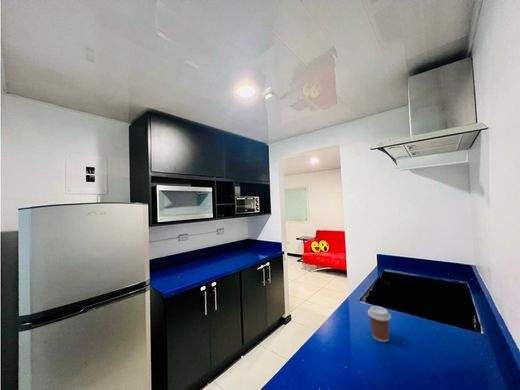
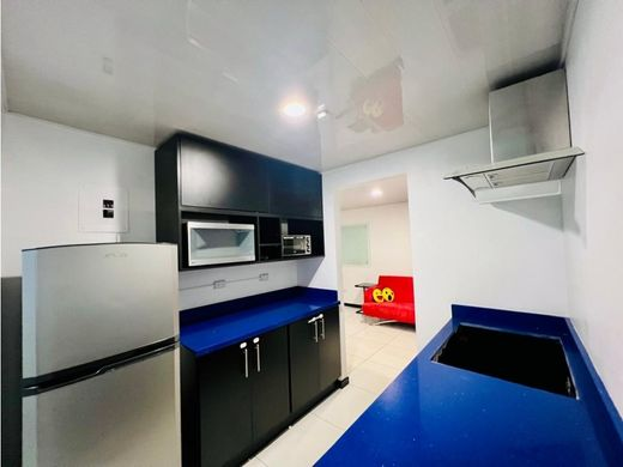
- coffee cup (379, 323)
